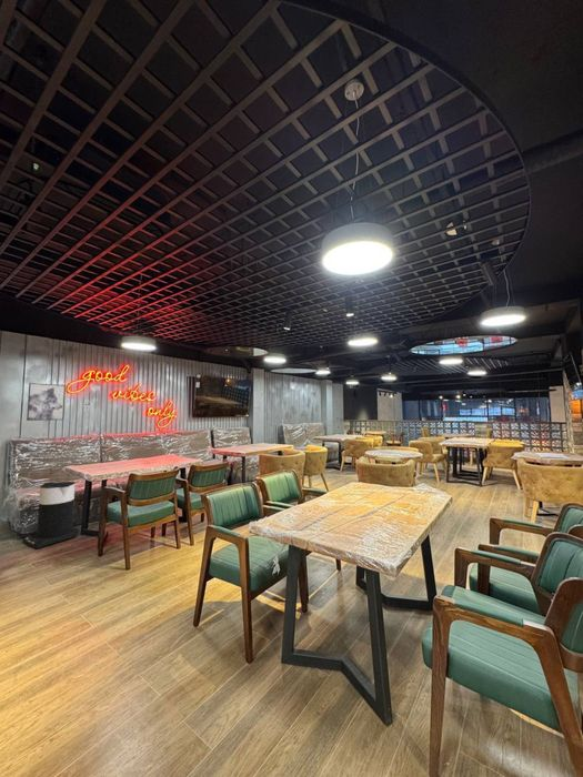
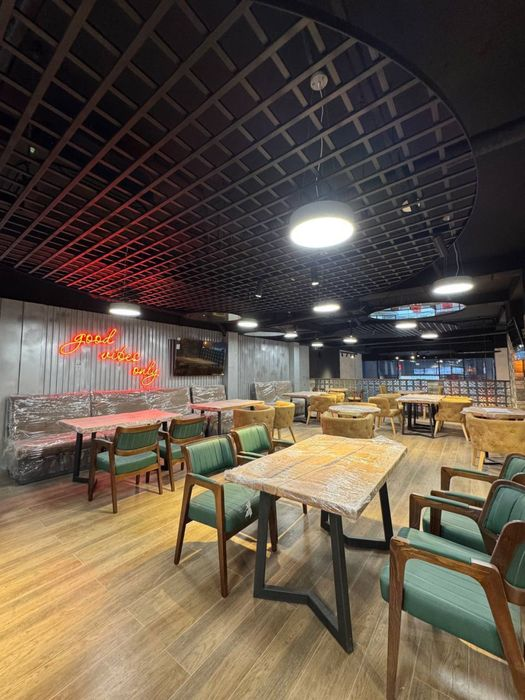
- wall art (47, 402)
- trash can (52, 511)
